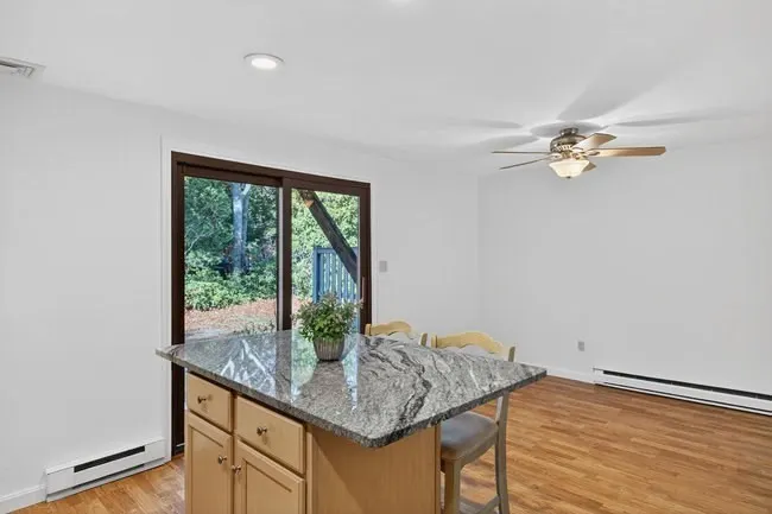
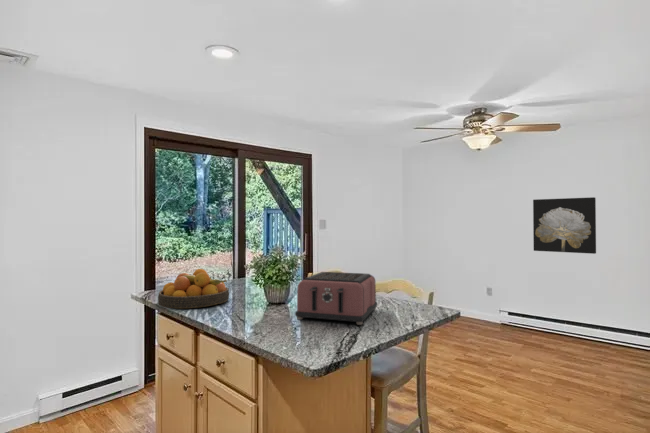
+ fruit bowl (194, 286)
+ toaster (337, 295)
+ wall art (563, 225)
